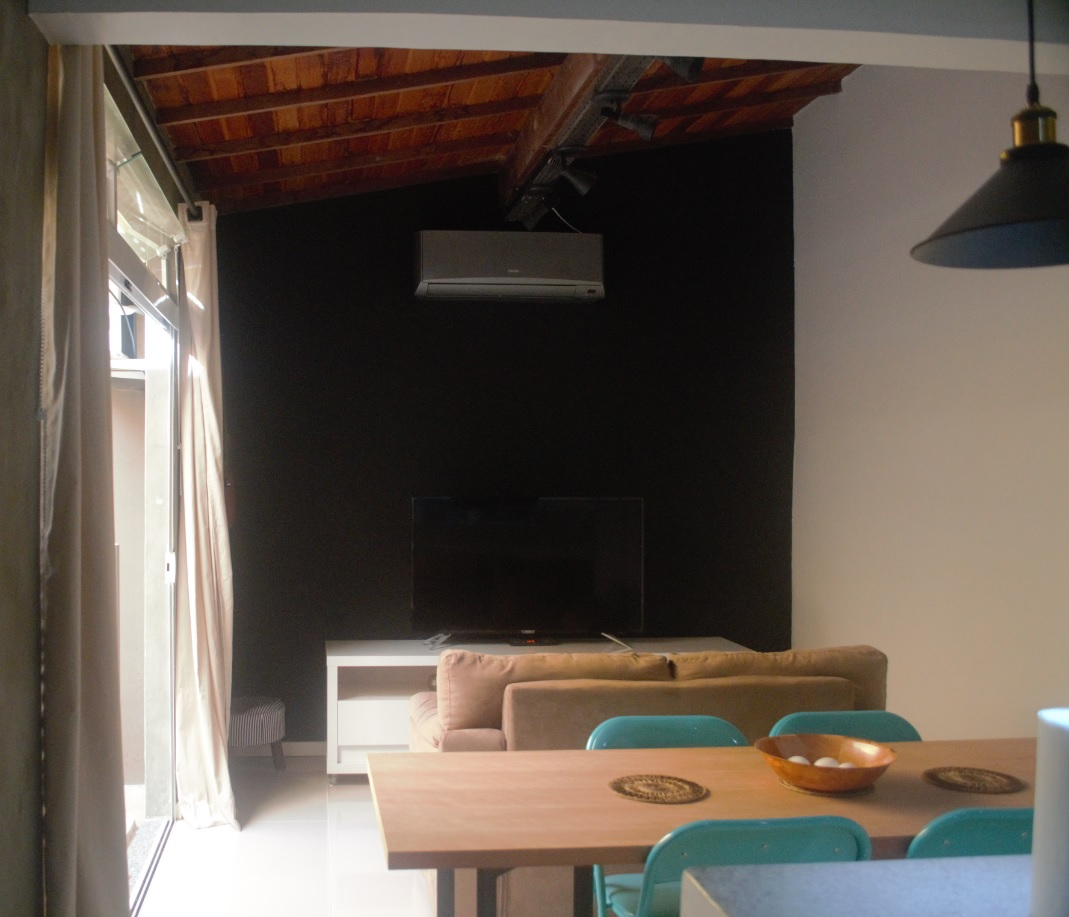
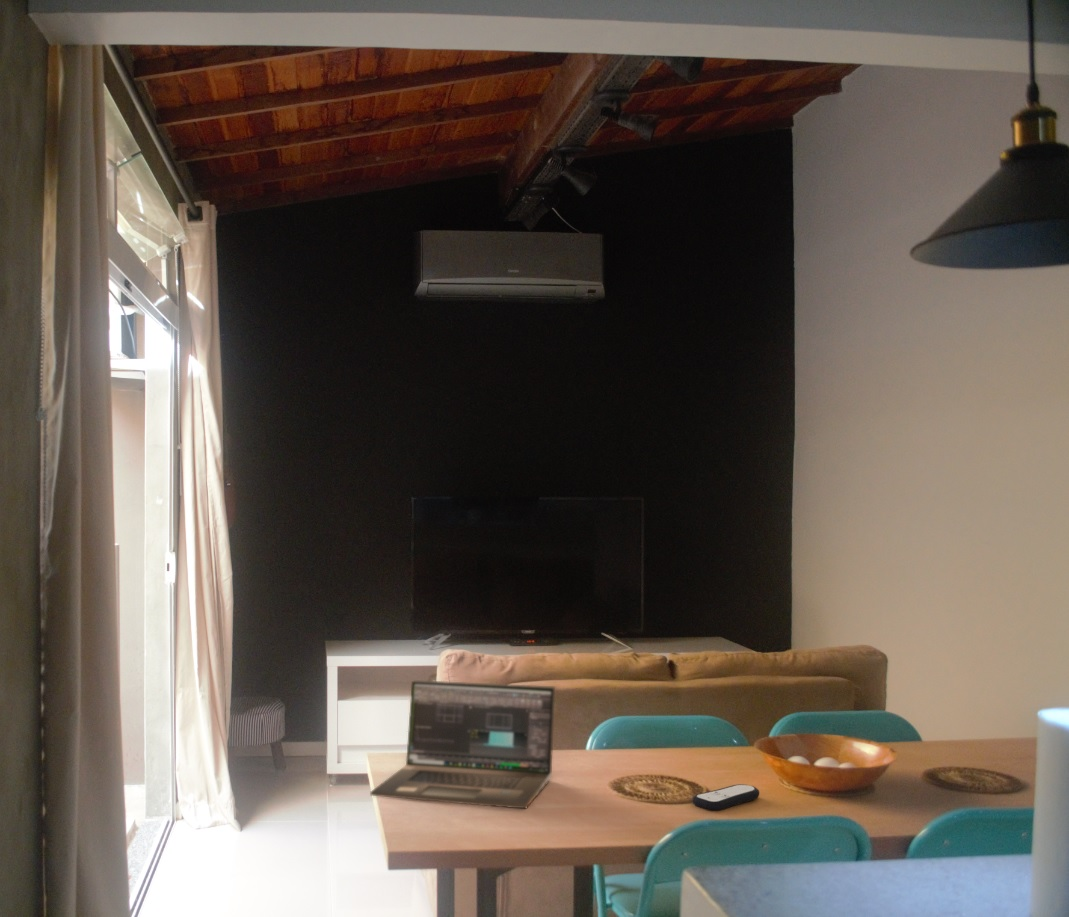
+ laptop (466, 739)
+ remote control (727, 796)
